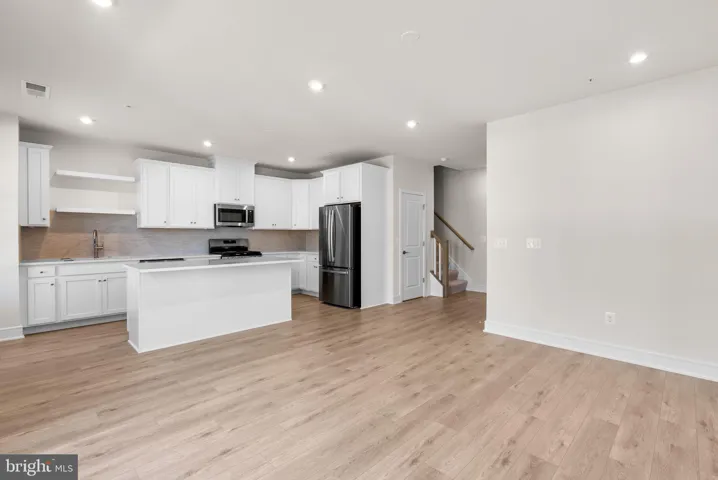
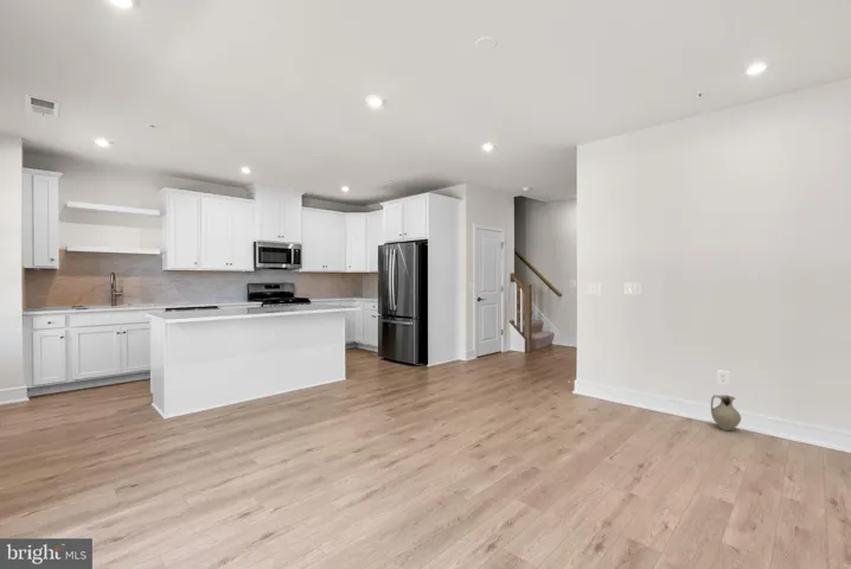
+ ceramic jug (725, 411)
